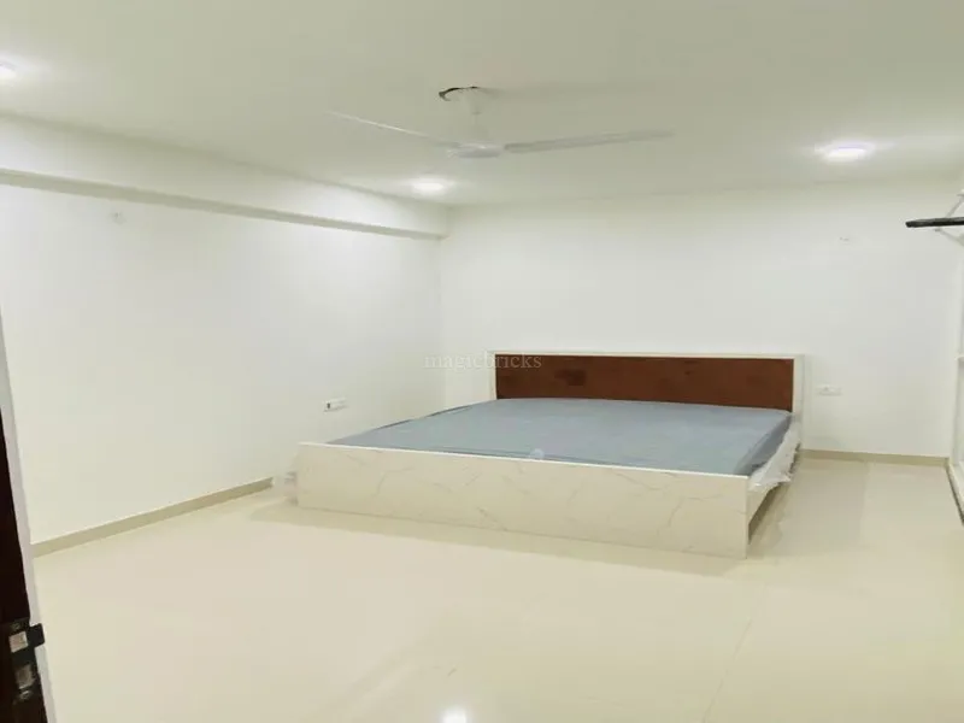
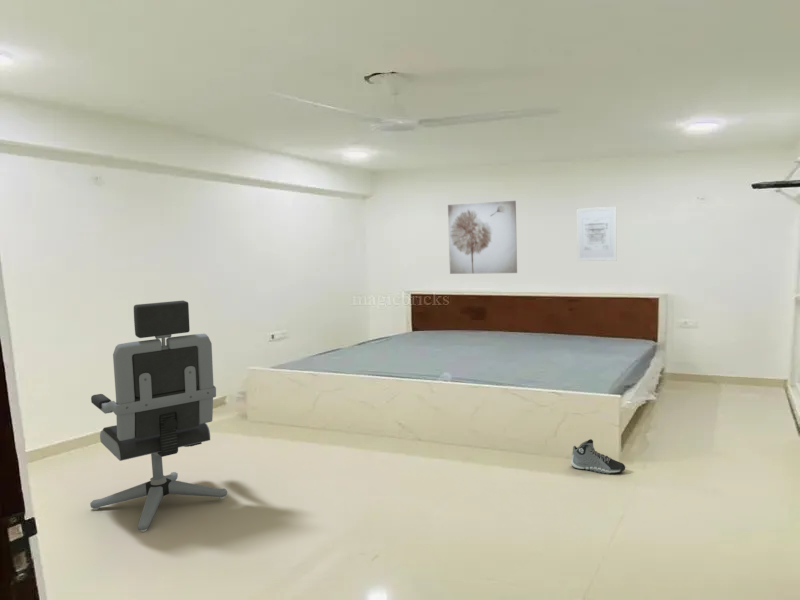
+ wall art (481, 238)
+ sneaker (597, 455)
+ office chair (152, 403)
+ wall art (596, 234)
